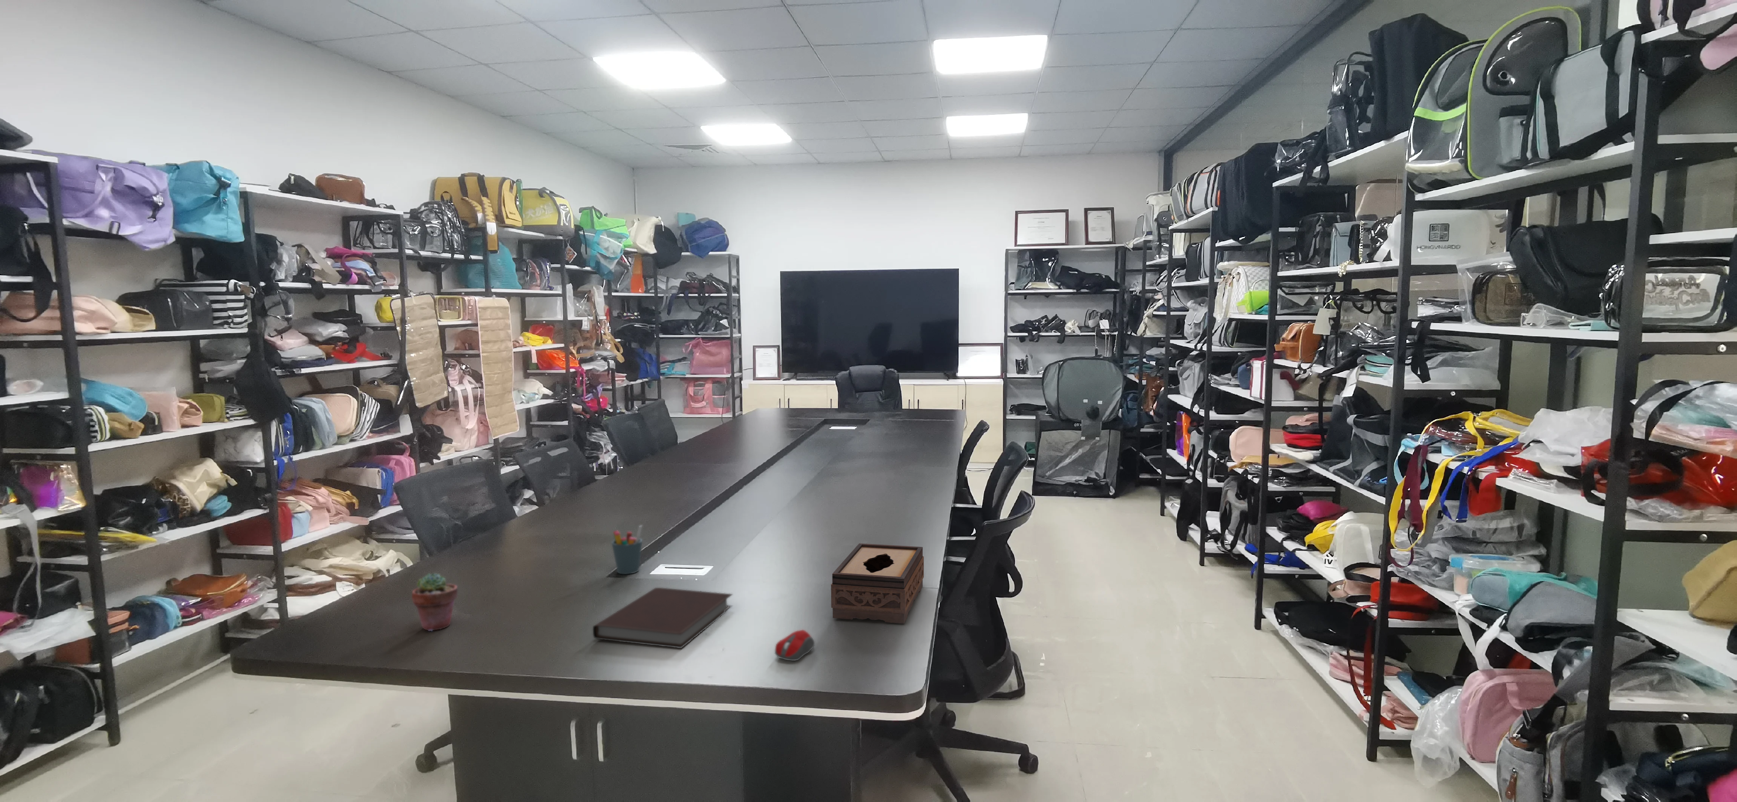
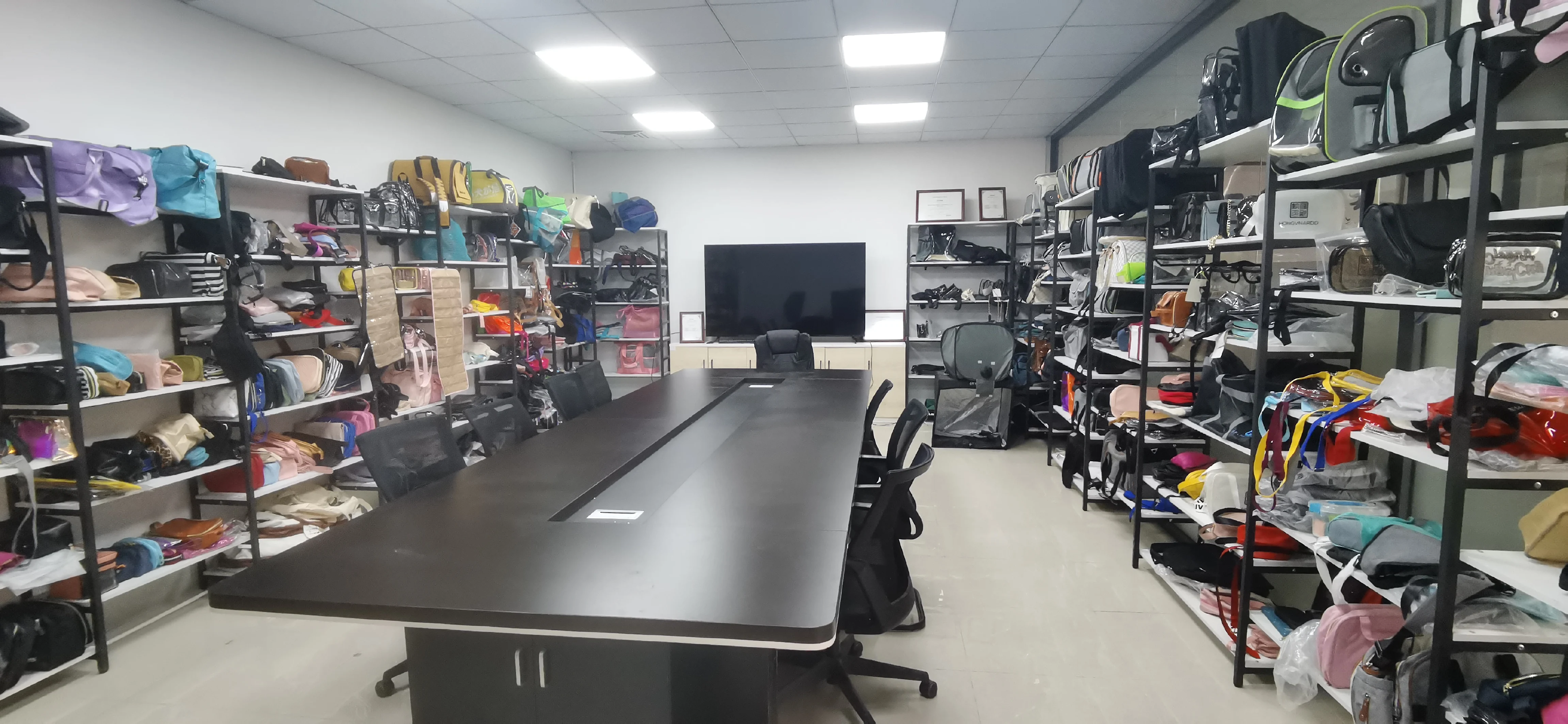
- tissue box (880, 580)
- pen holder (627, 548)
- notebook (666, 615)
- computer mouse (795, 644)
- potted succulent (435, 599)
